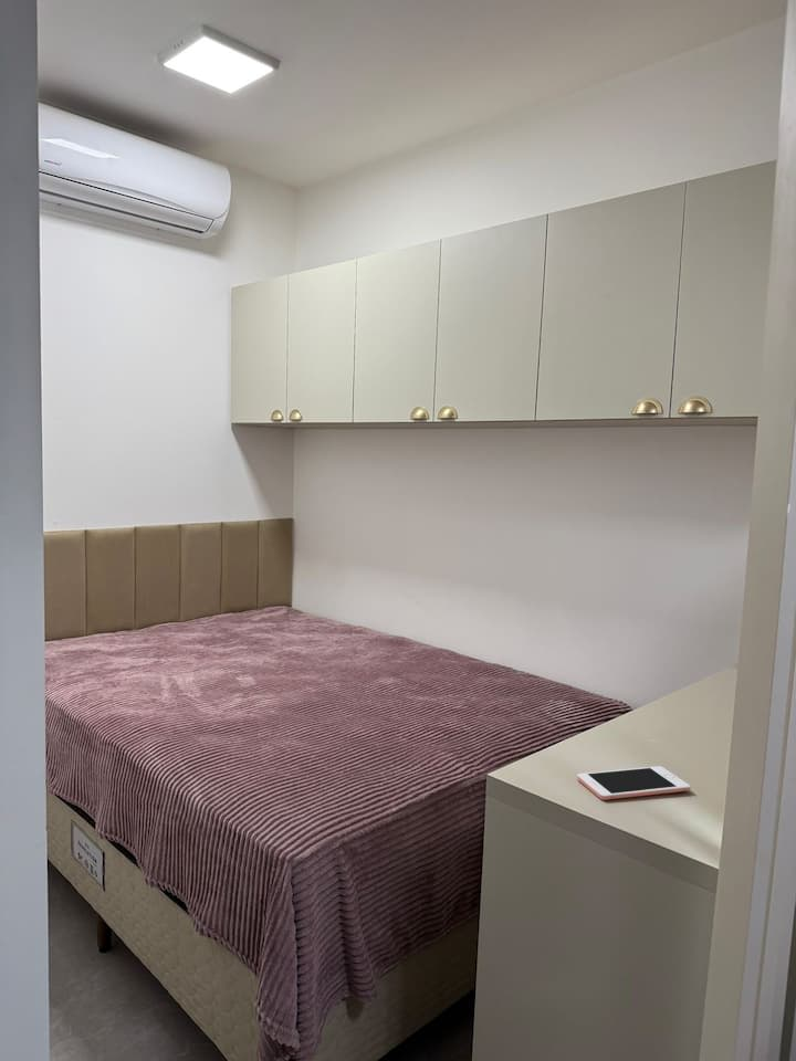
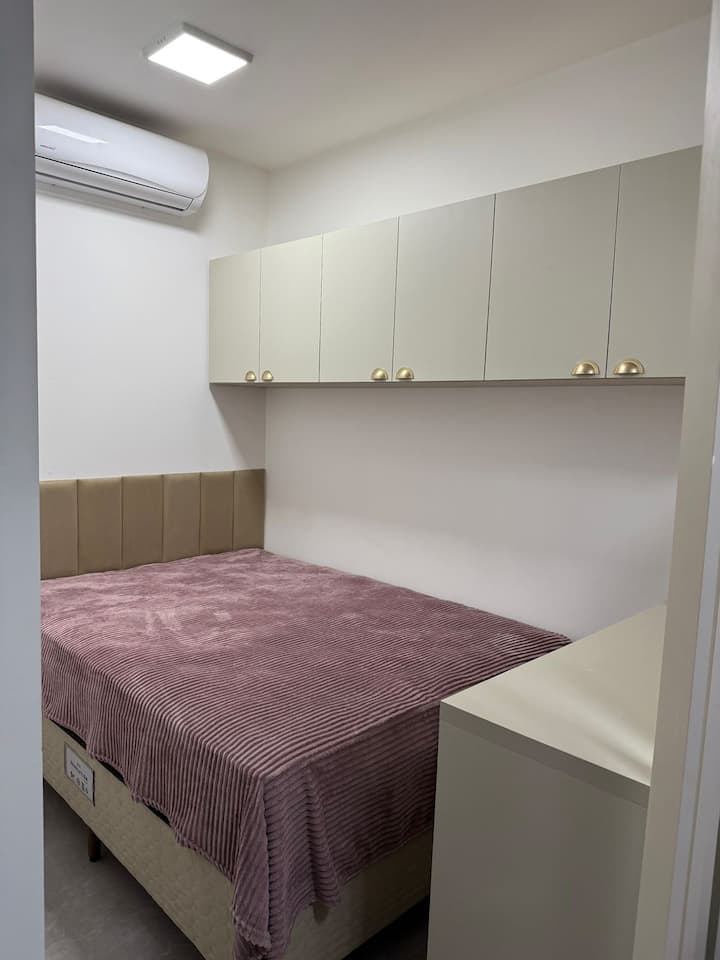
- cell phone (632, 782)
